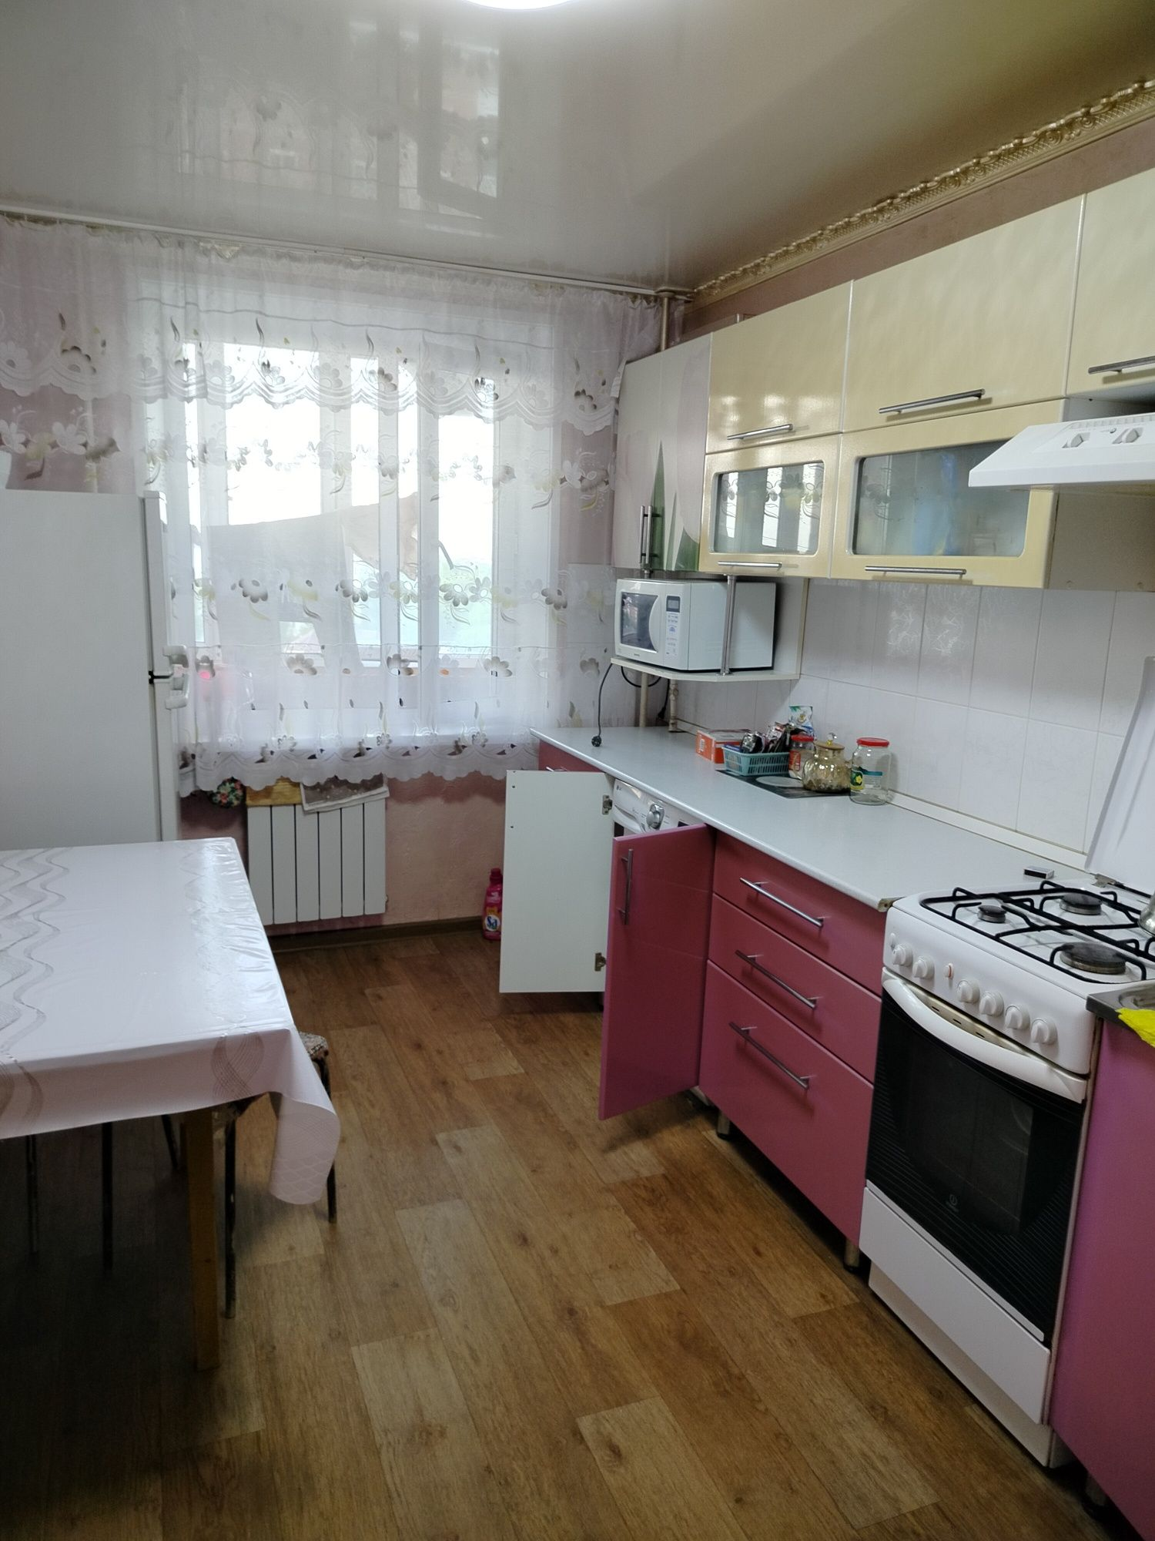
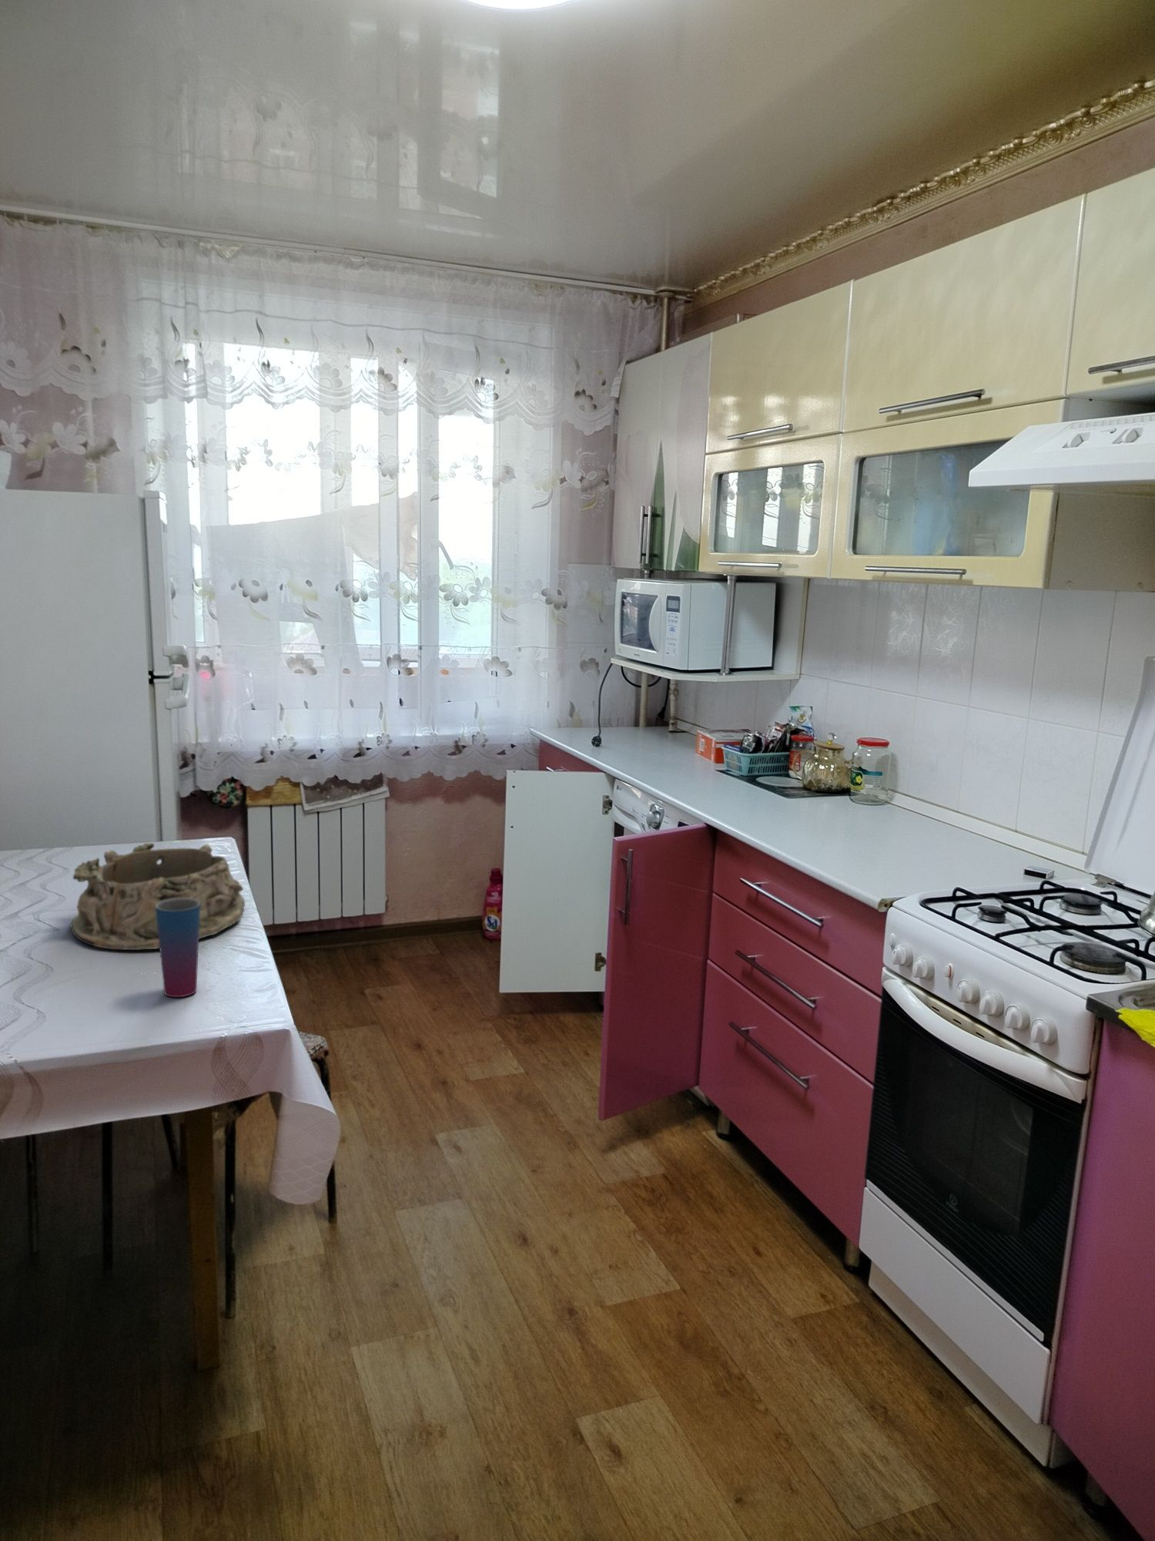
+ cup (178, 948)
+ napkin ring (160, 888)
